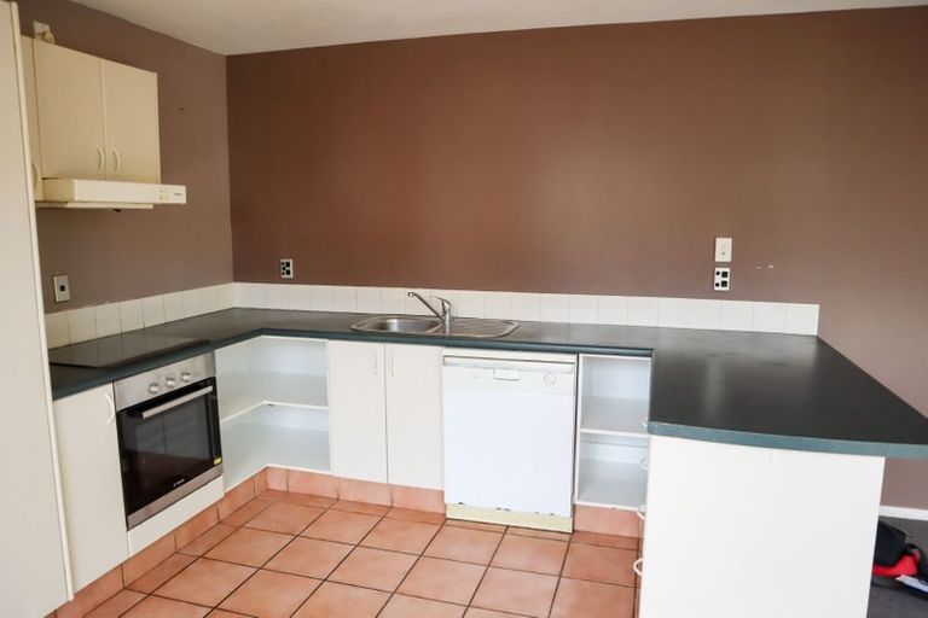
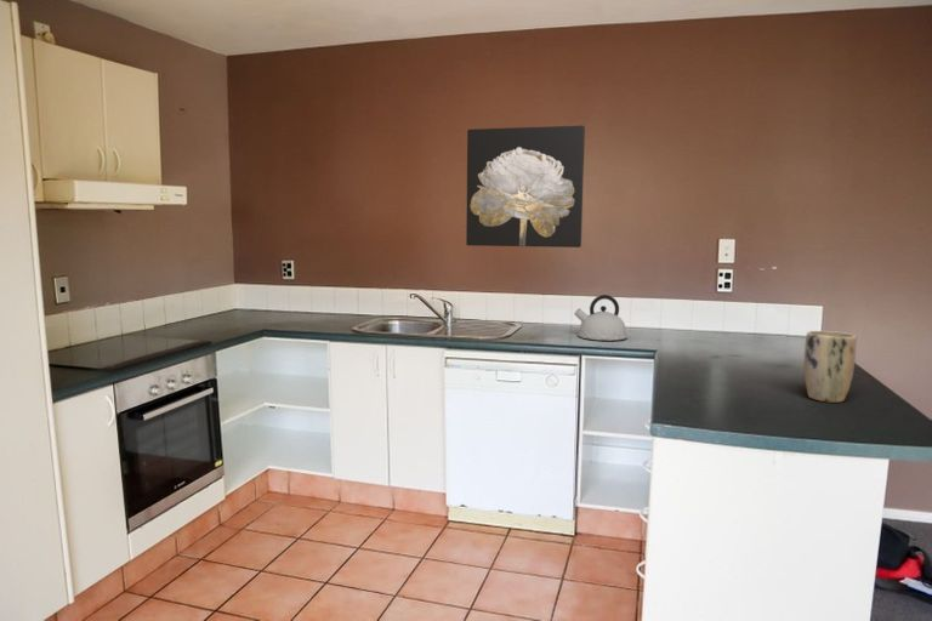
+ kettle (601, 315)
+ wall art (523, 187)
+ plant pot (828, 366)
